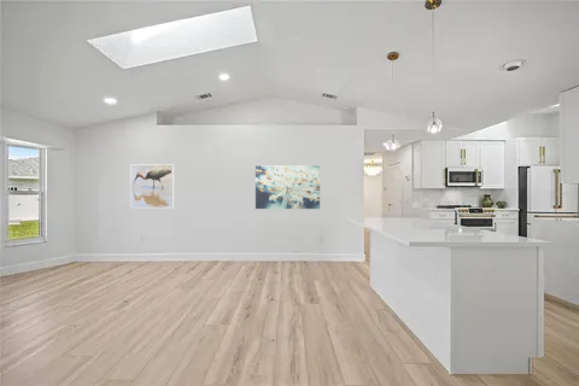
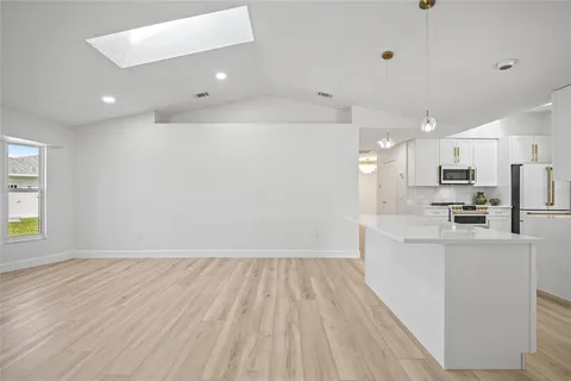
- wall art (287, 187)
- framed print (152, 186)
